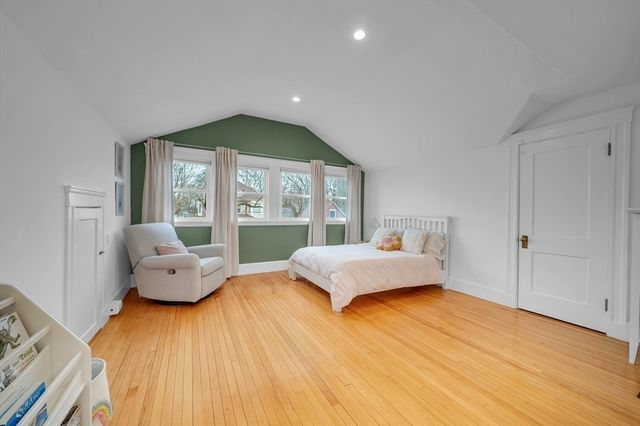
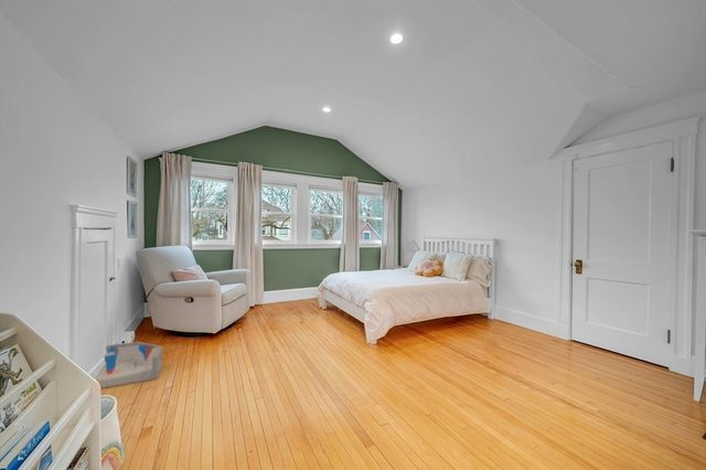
+ storage bin (128, 361)
